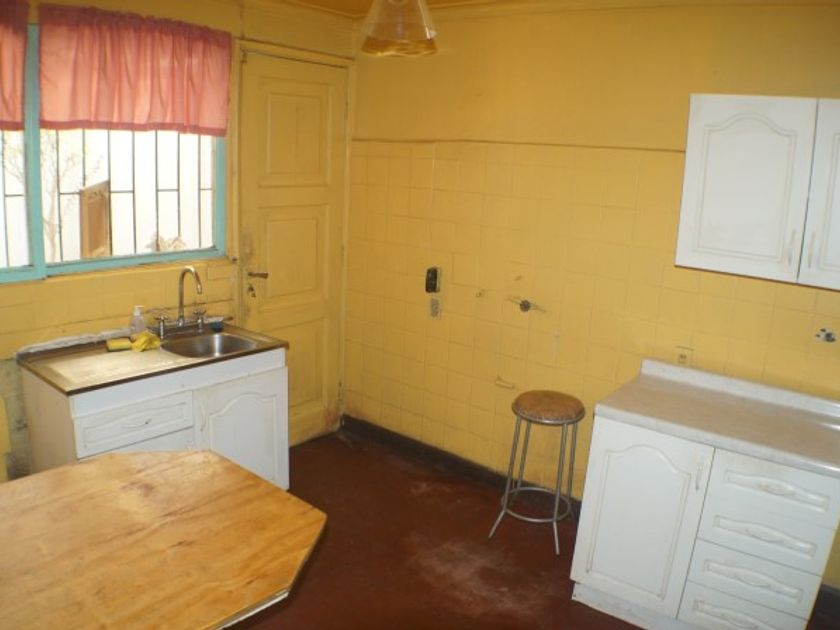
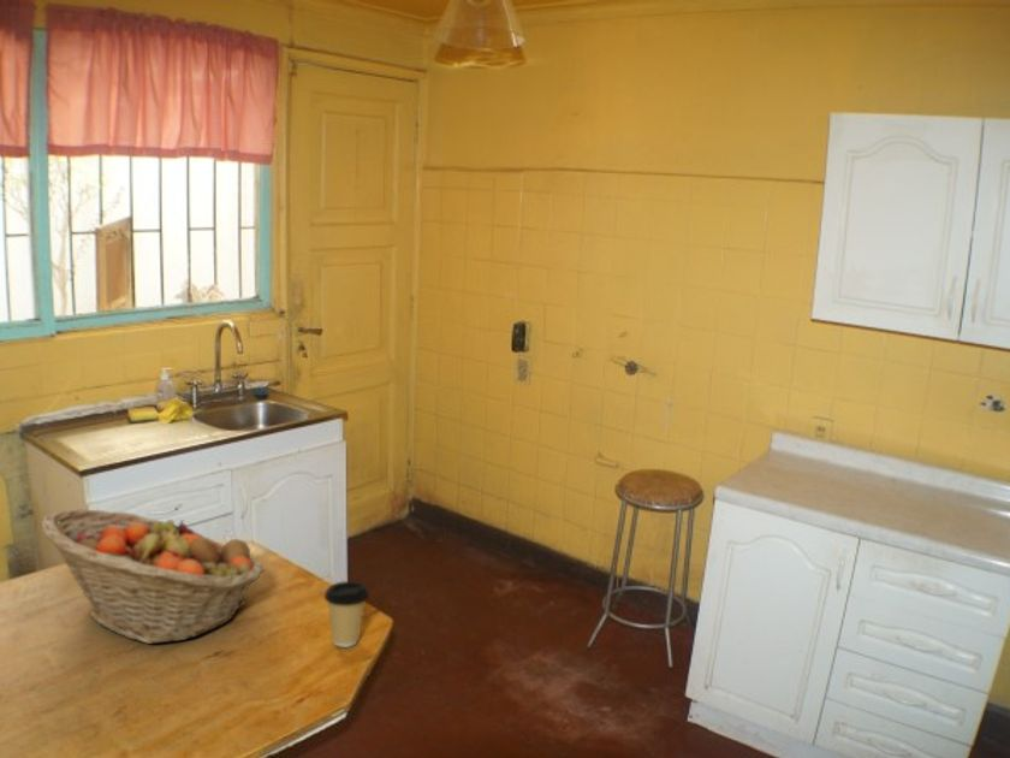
+ coffee cup (345, 614)
+ fruit basket (154, 562)
